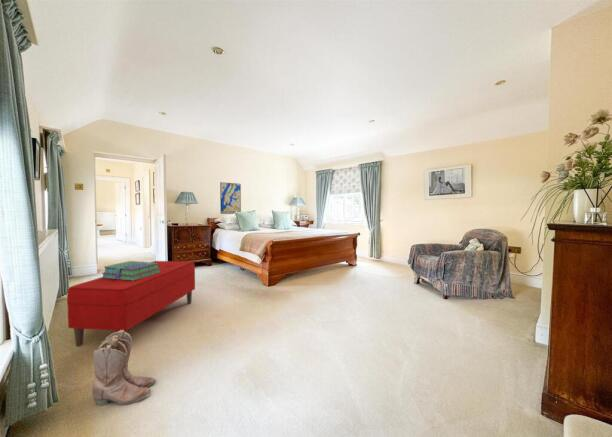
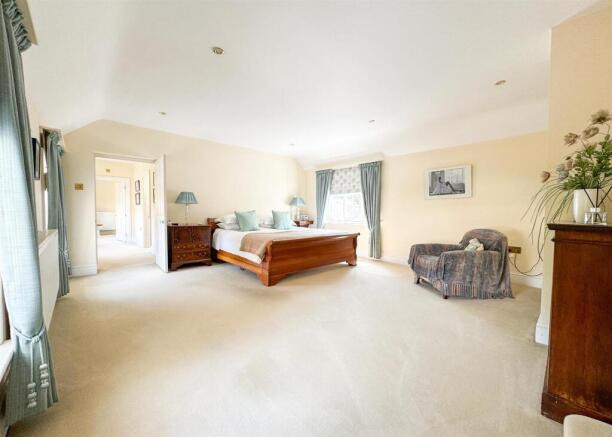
- boots (125, 363)
- bench (143, 296)
- wall art (230, 198)
- stack of books (132, 269)
